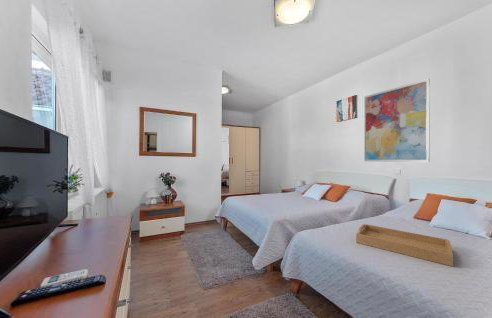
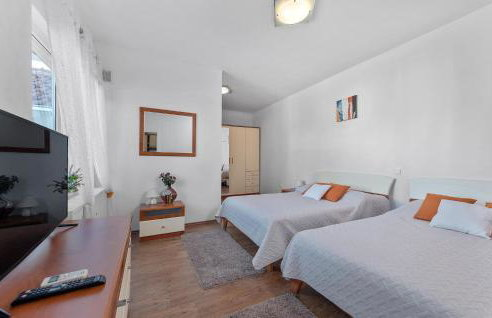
- wall art (392, 125)
- serving tray (400, 239)
